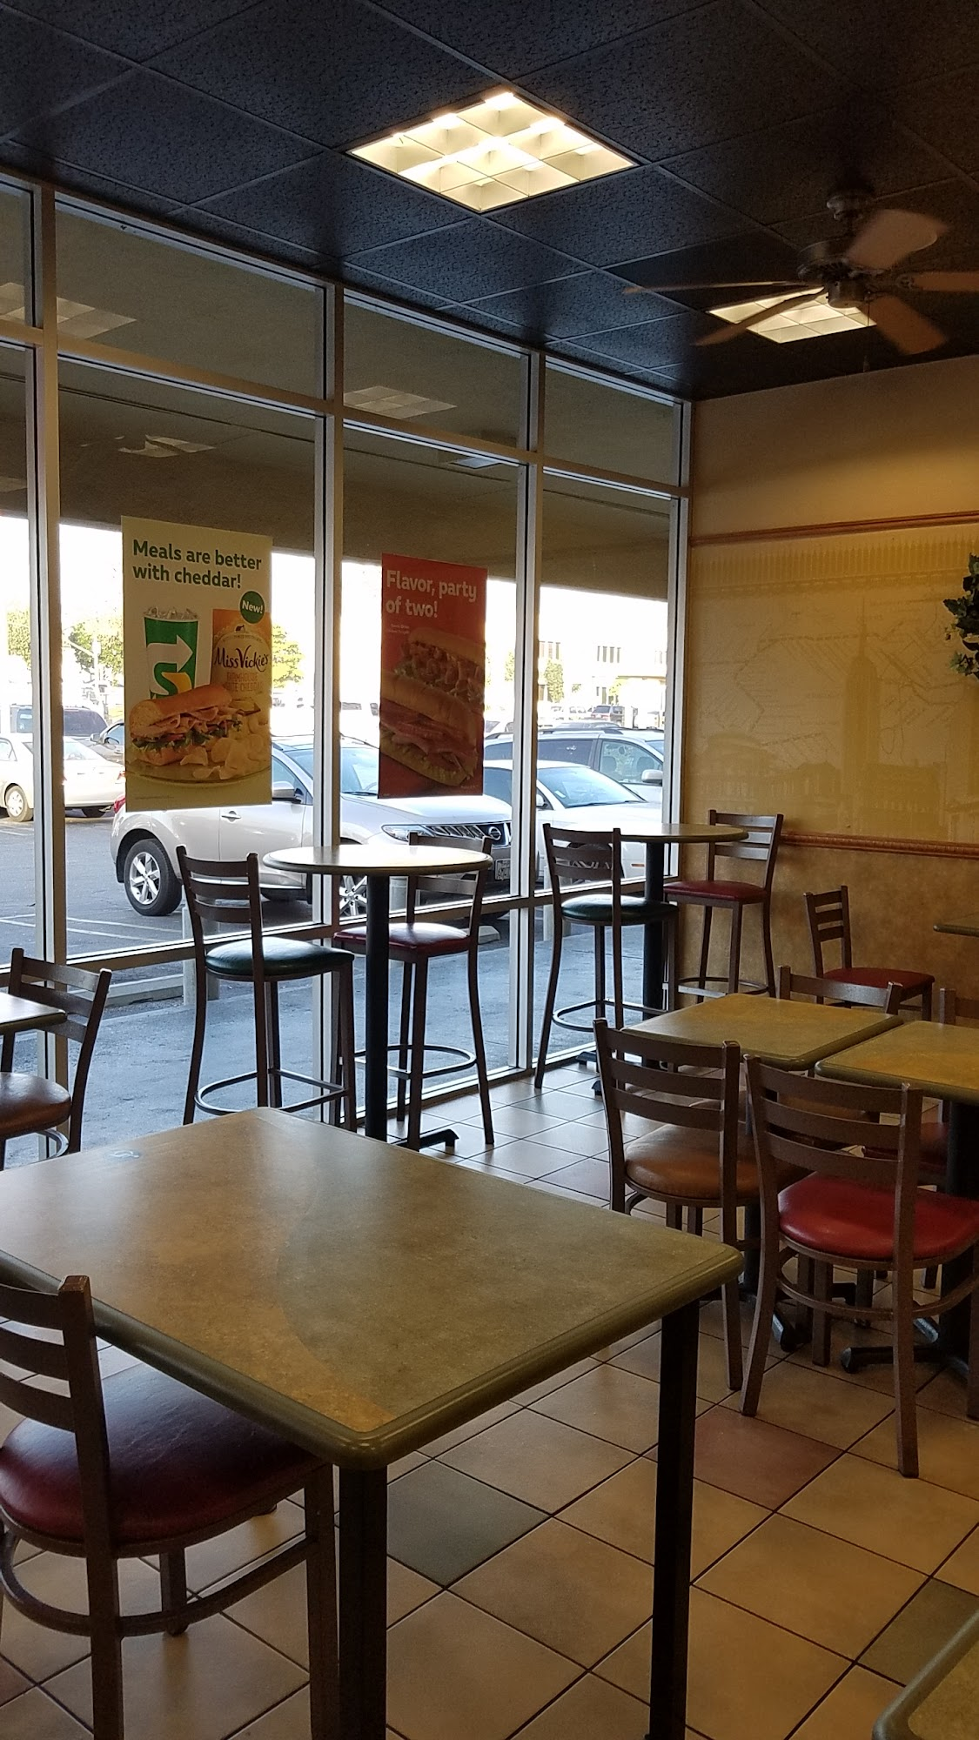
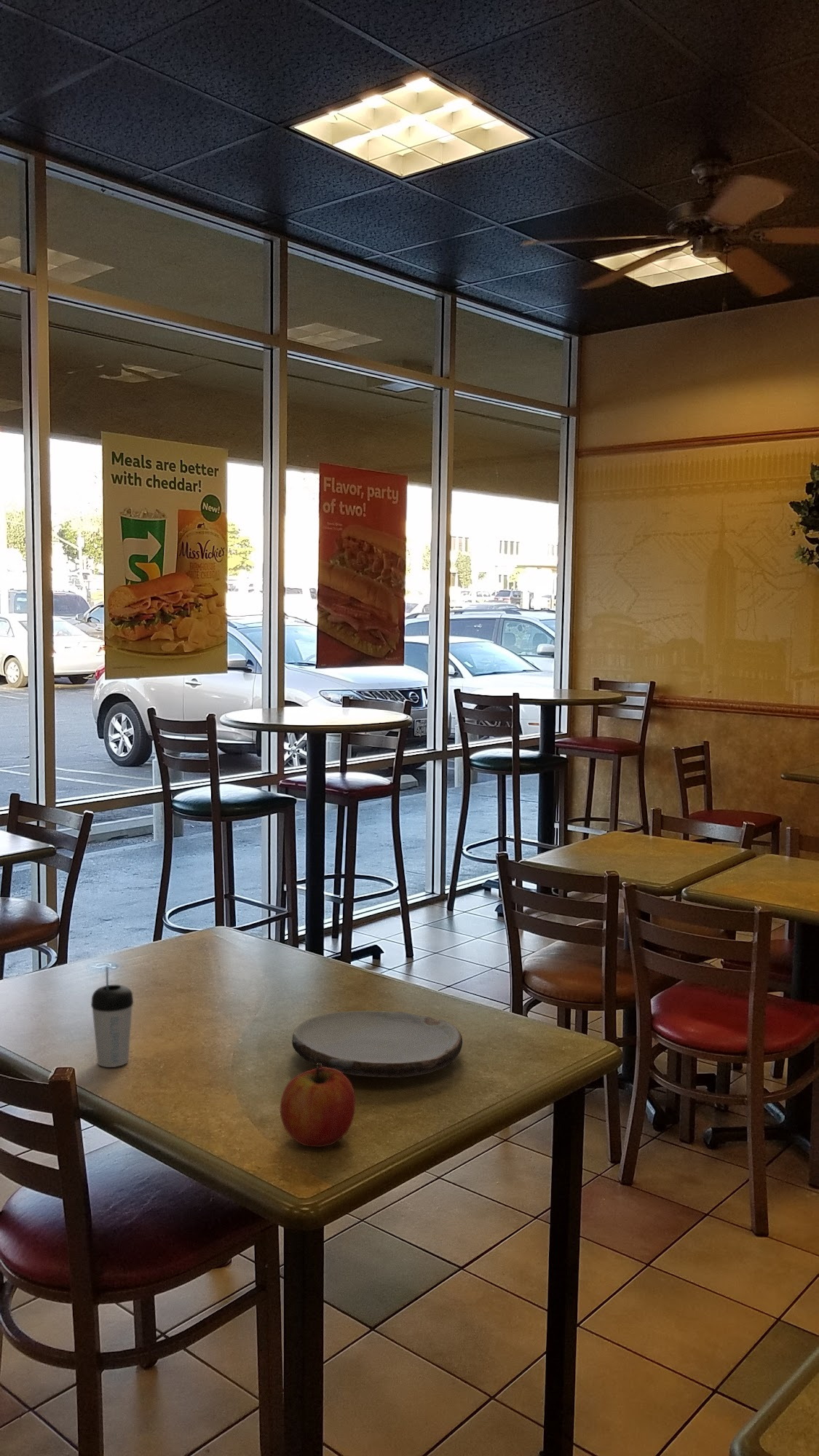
+ apple (318, 1103)
+ beverage cup (112, 1015)
+ plate (378, 1042)
